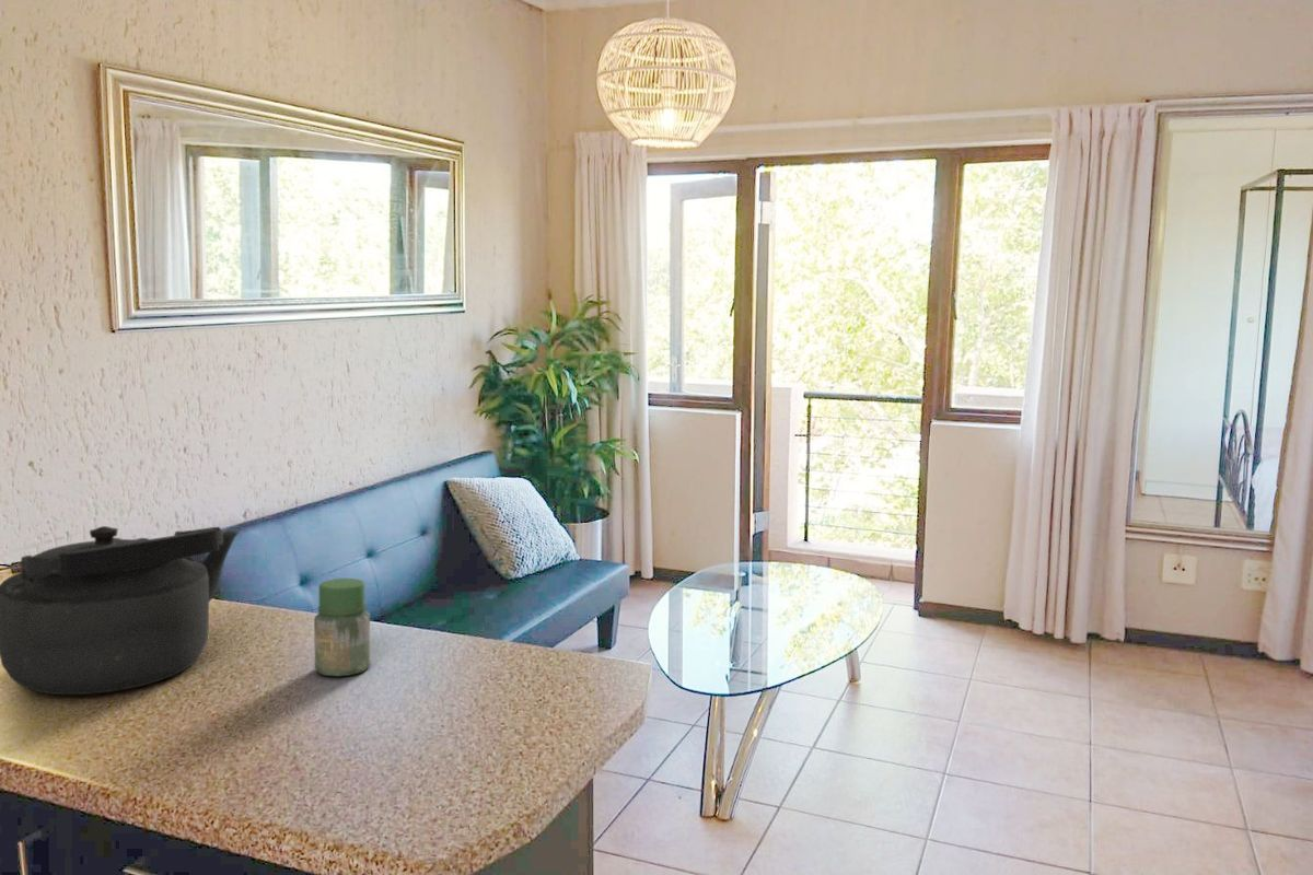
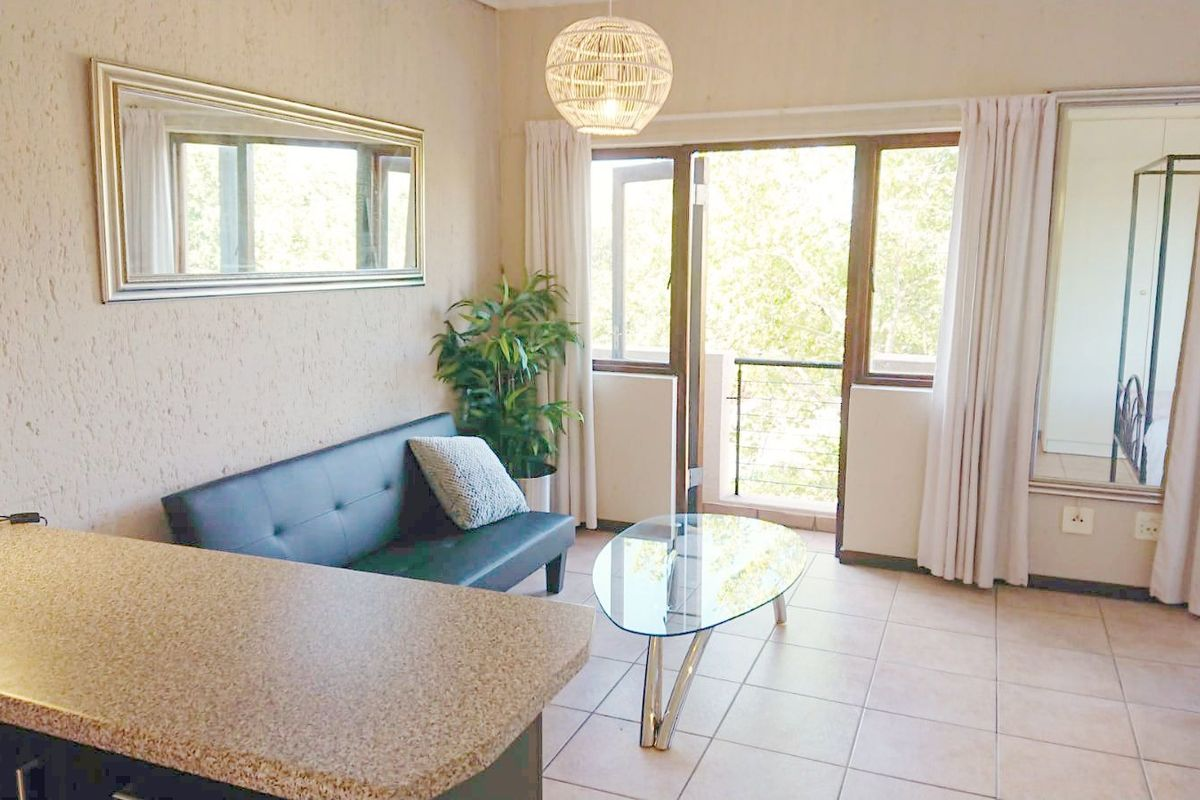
- kettle (115, 597)
- jar (342, 626)
